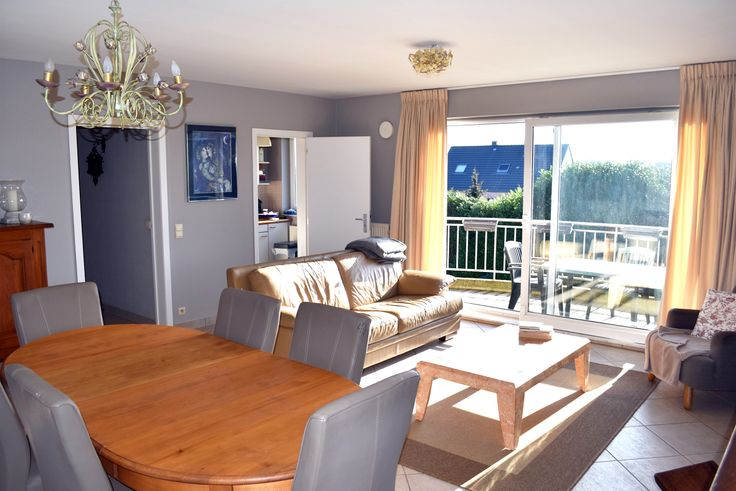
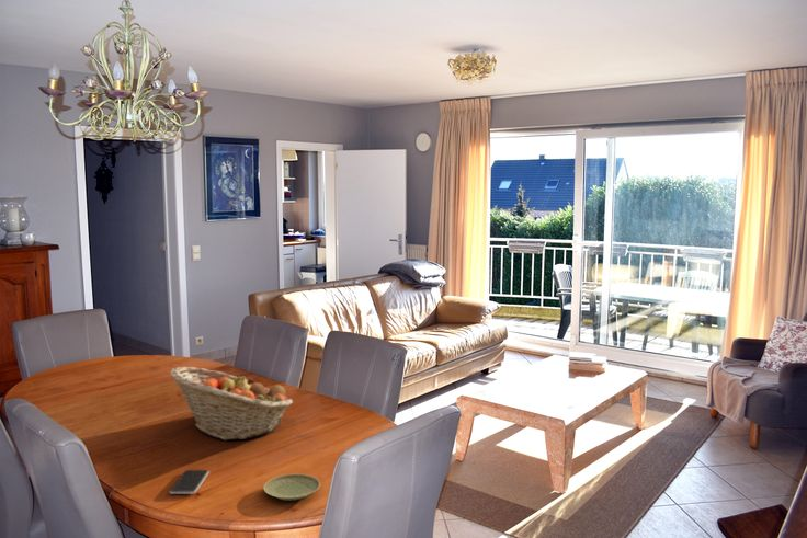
+ plate (292, 489)
+ fruit basket (230, 397)
+ smartphone (190, 481)
